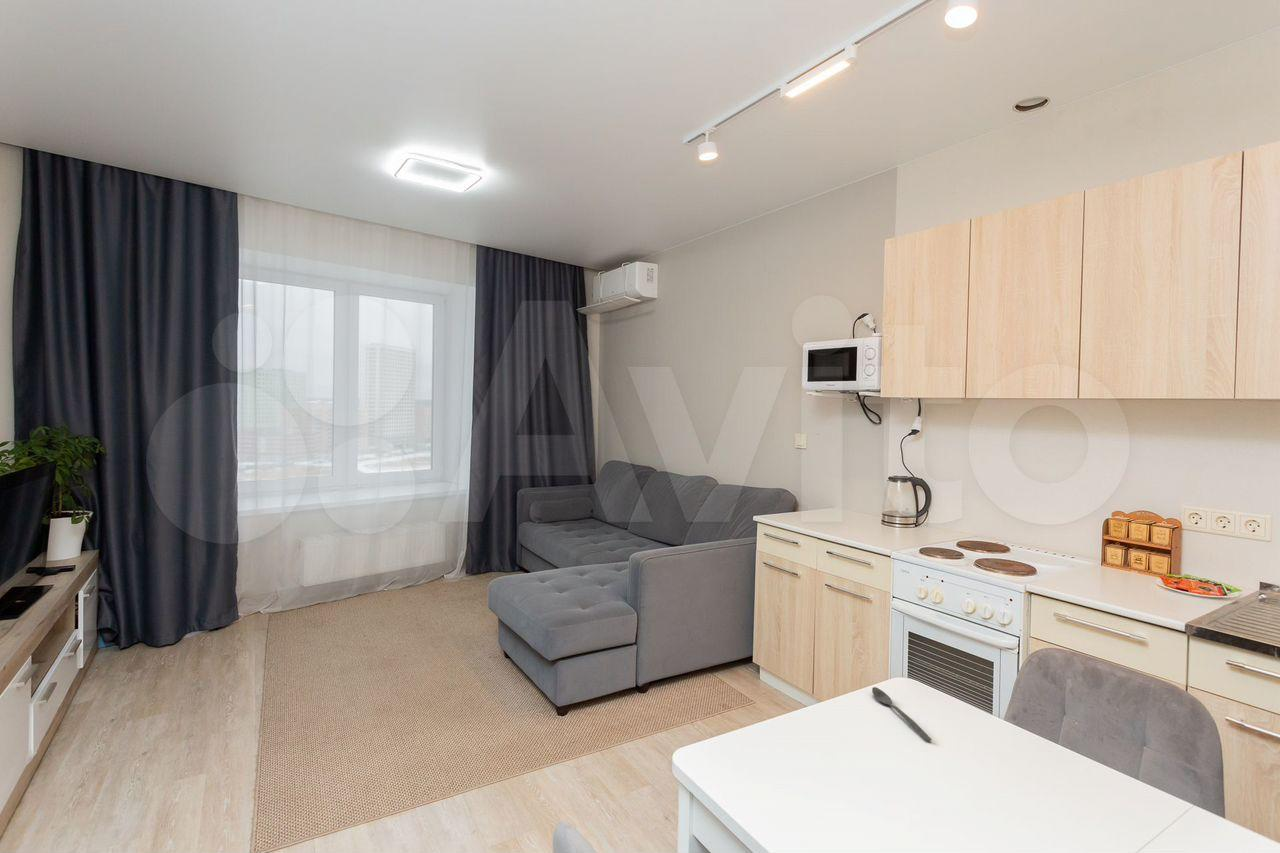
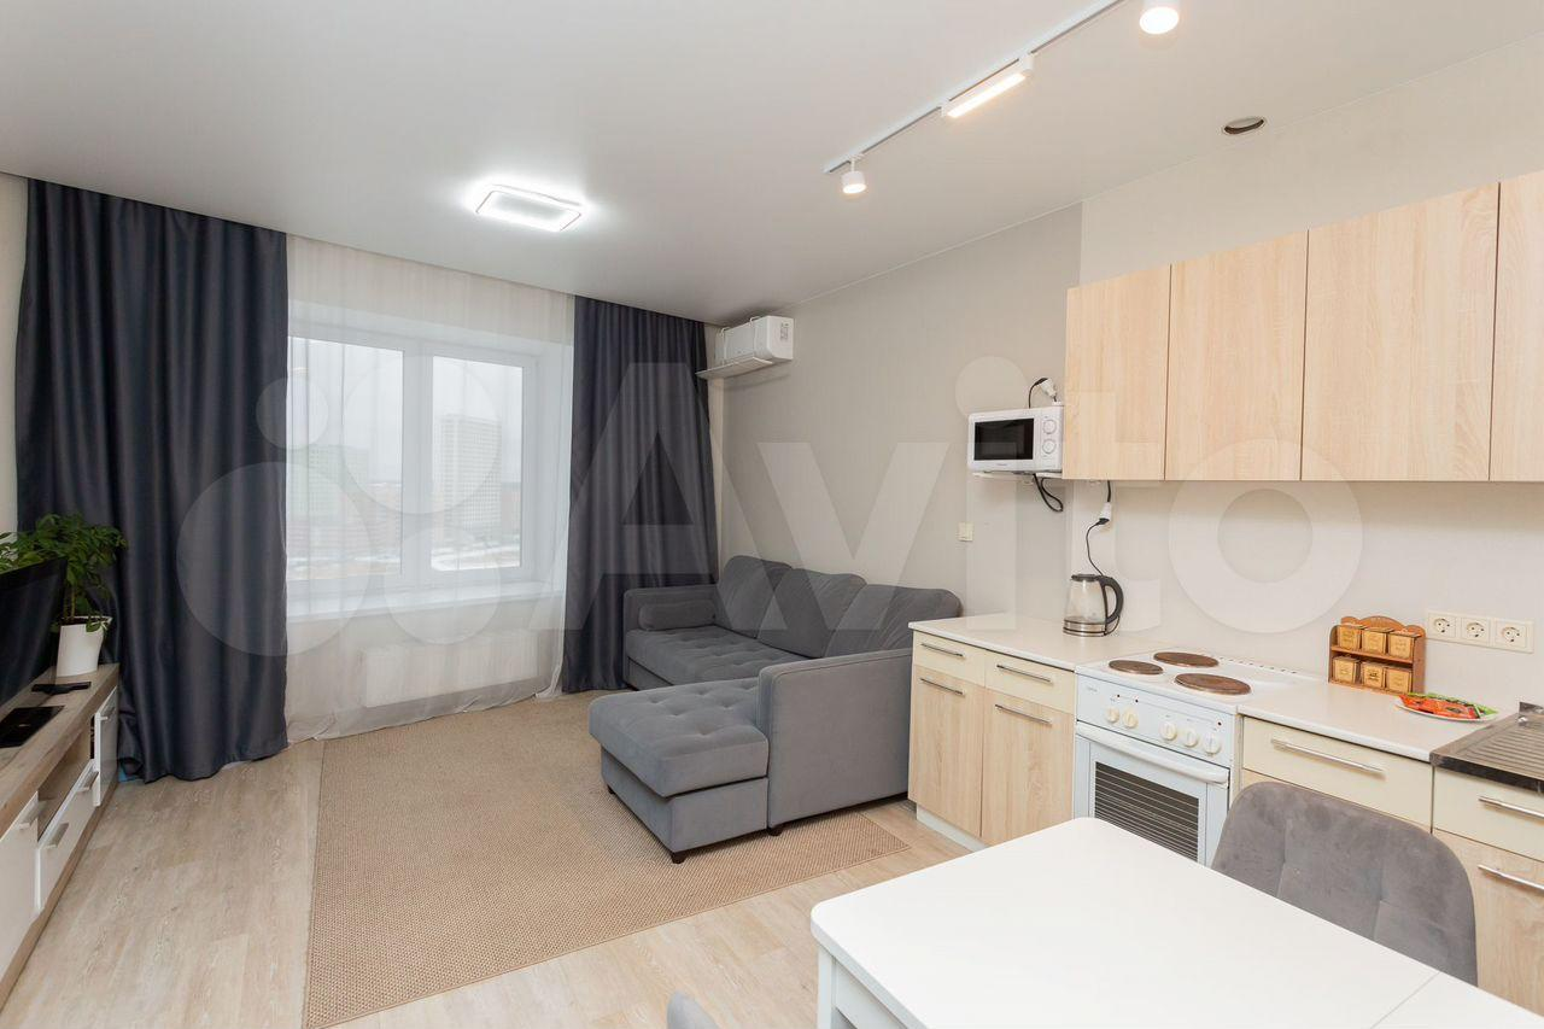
- spoon (899, 711)
